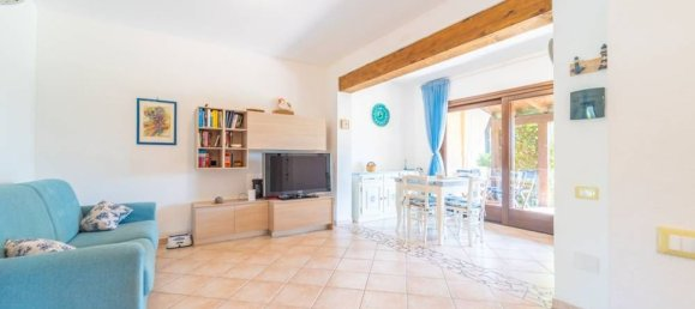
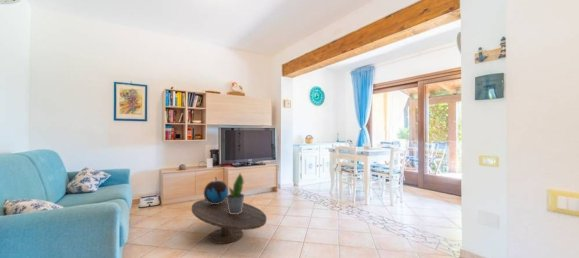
+ coffee table (226, 223)
+ potted plant (235, 191)
+ decorative globe (216, 190)
